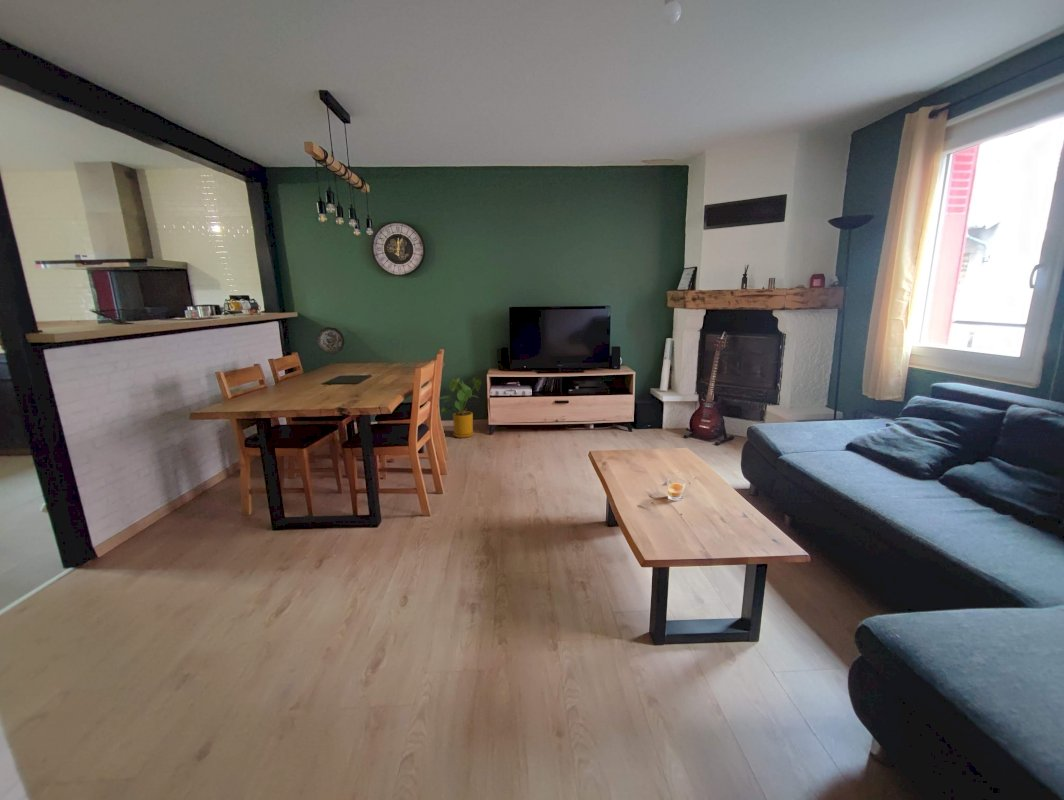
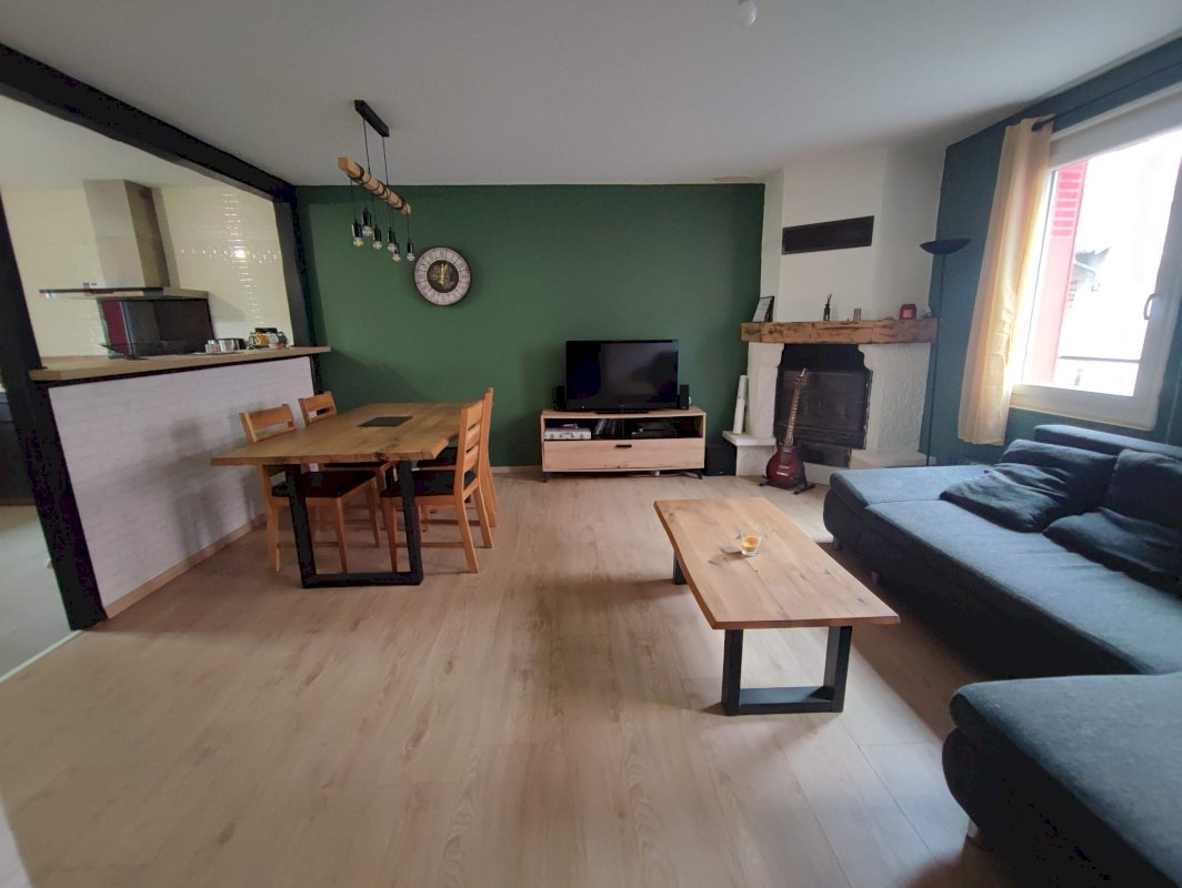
- decorative plate (331, 340)
- house plant (460, 408)
